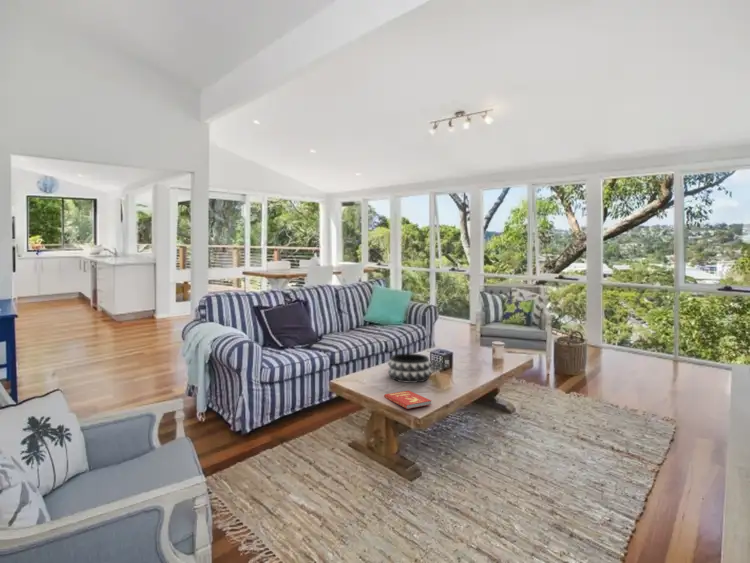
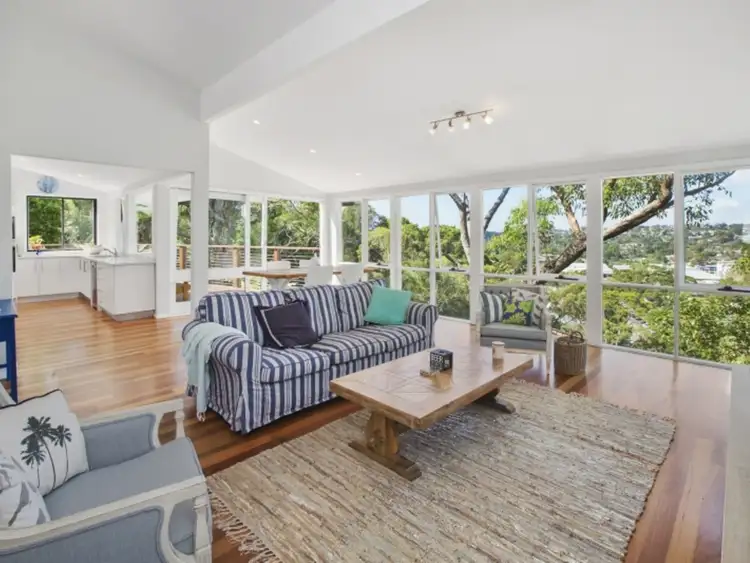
- decorative bowl (409, 367)
- book (407, 399)
